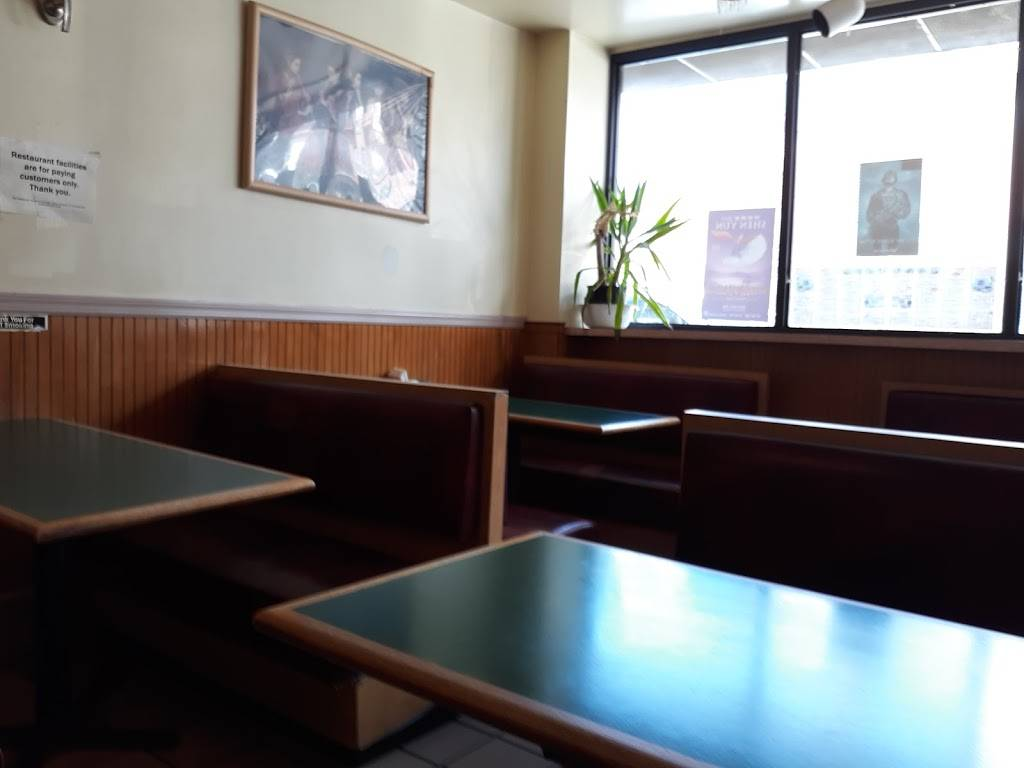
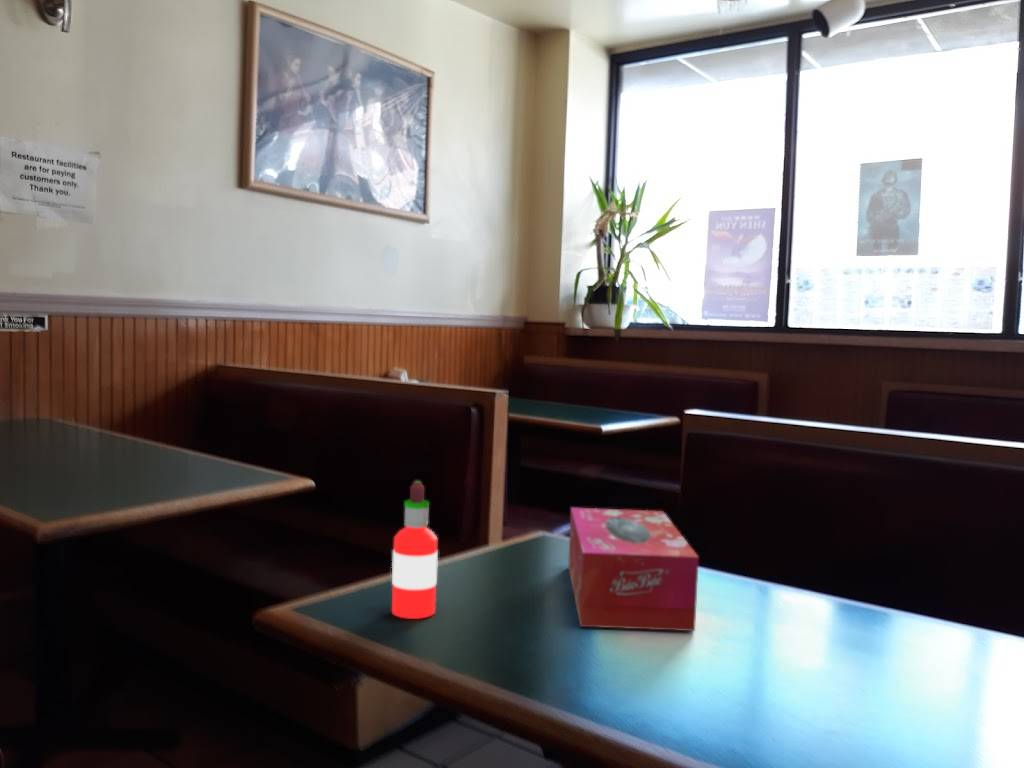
+ hot sauce (415, 546)
+ tissue box (626, 562)
